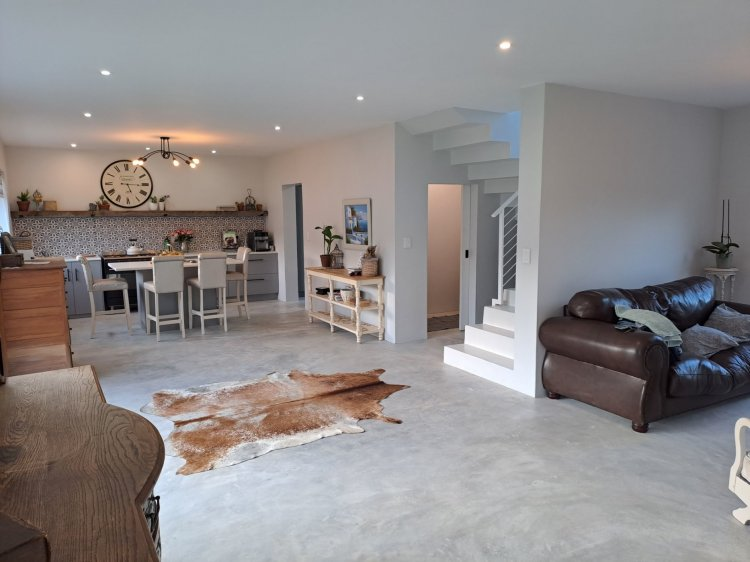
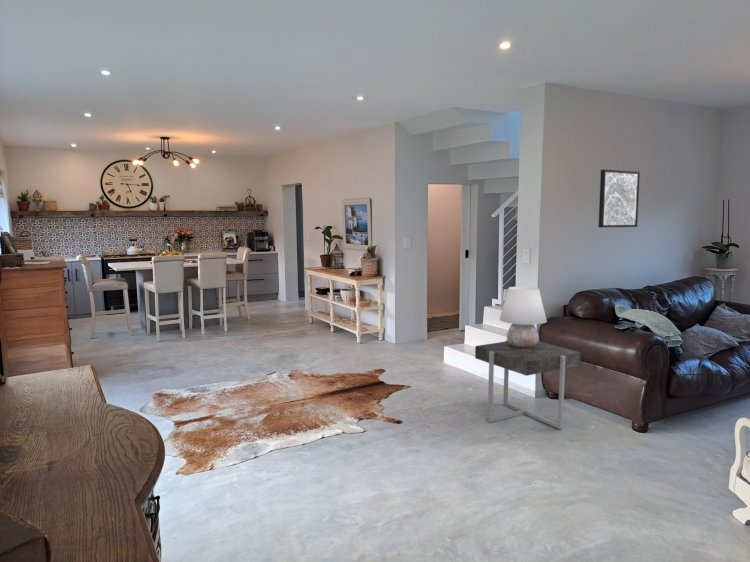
+ wall art (619, 199)
+ table lamp (522, 316)
+ side table (526, 375)
